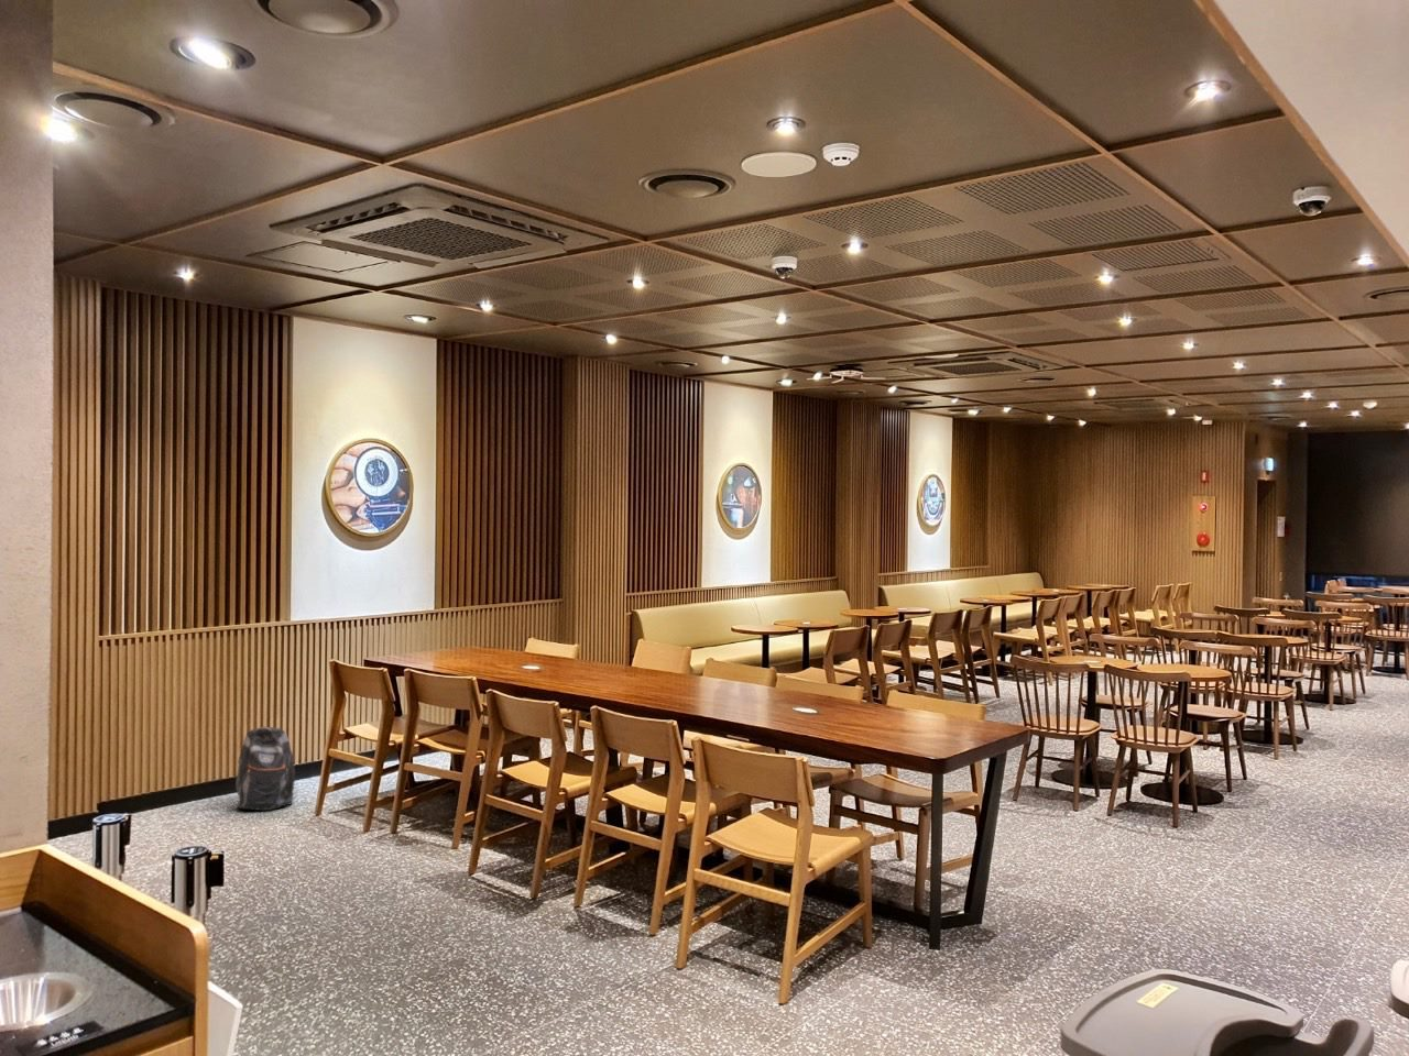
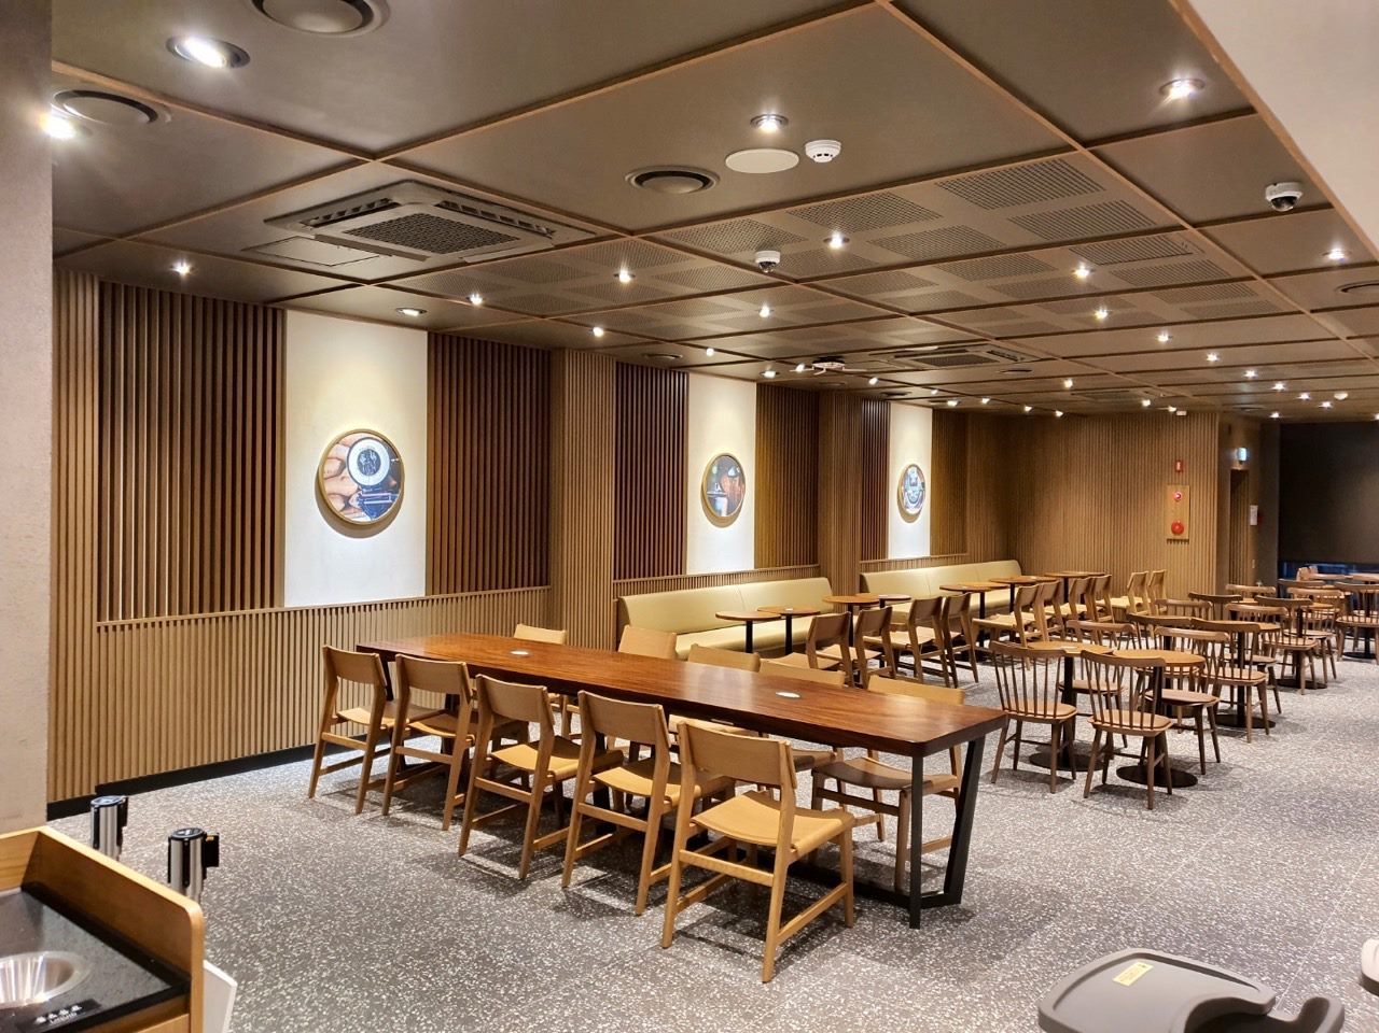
- backpack (265, 765)
